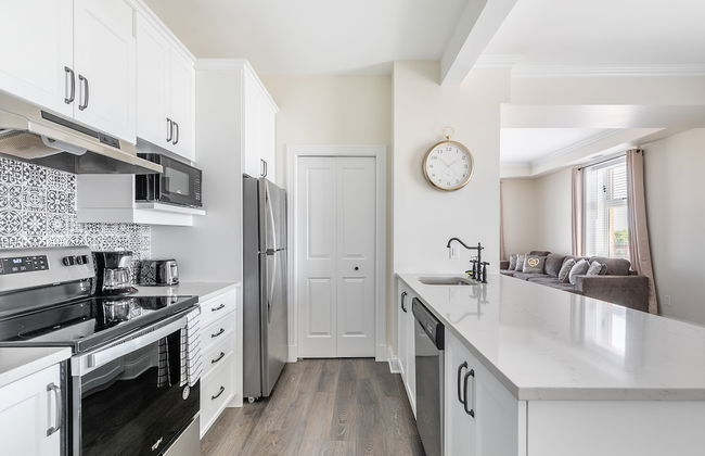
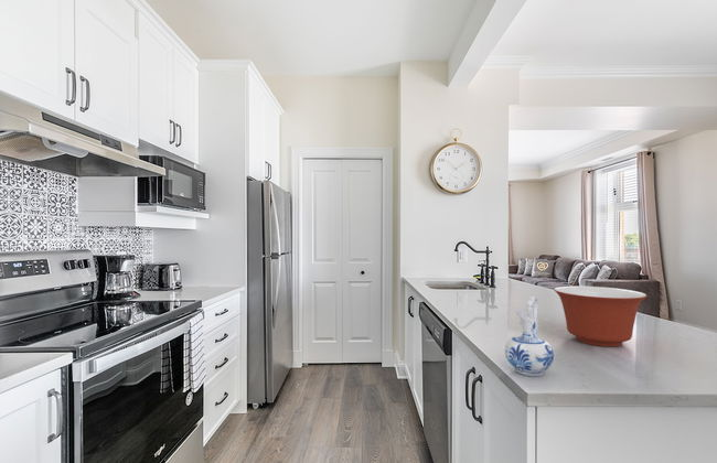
+ mixing bowl (598, 315)
+ ceramic pitcher (528, 334)
